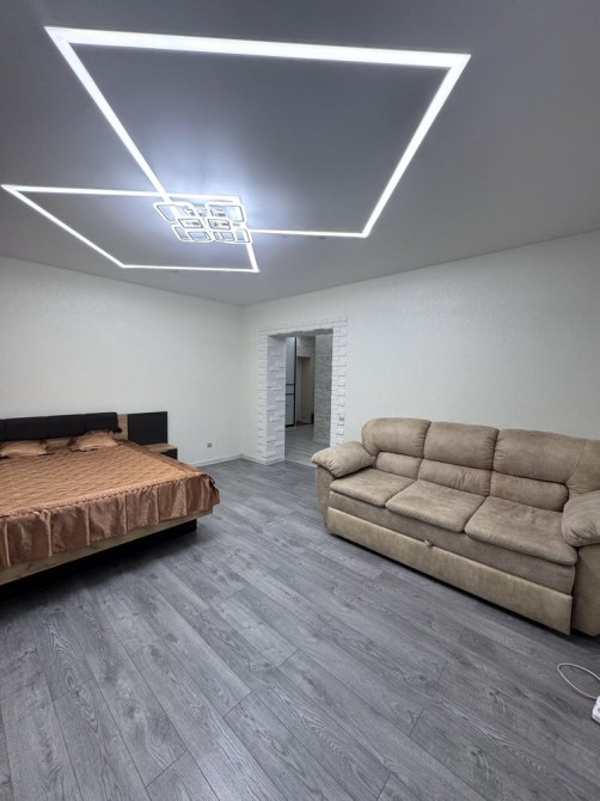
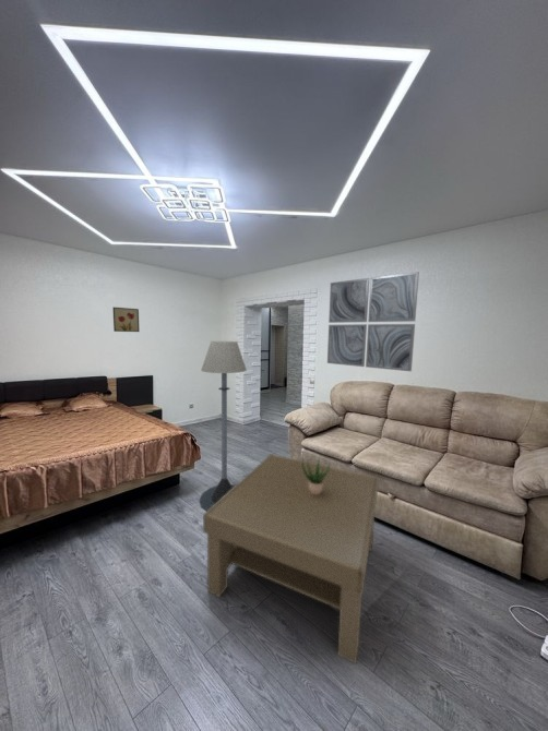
+ potted plant (314, 474)
+ wall art (368, 324)
+ floor lamp (224, 422)
+ wall art (126, 320)
+ coffee table (300, 530)
